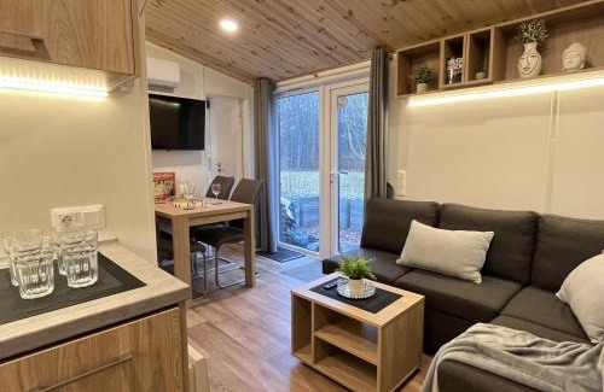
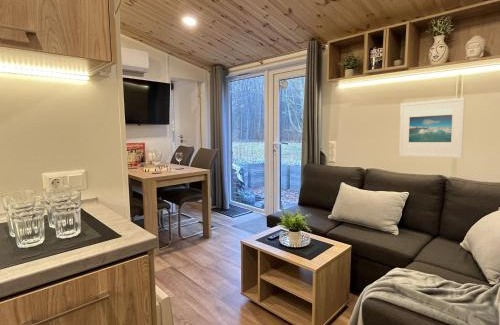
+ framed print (429, 129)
